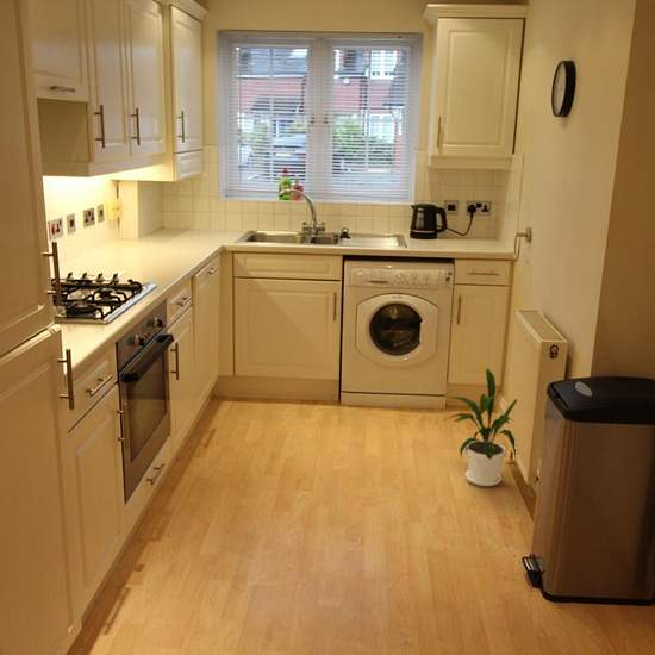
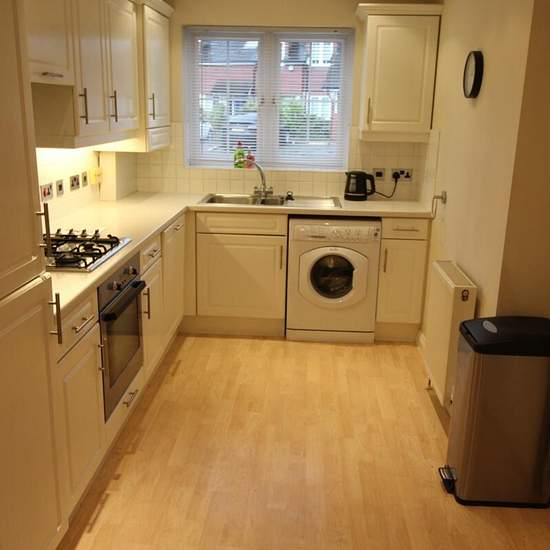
- house plant (485, 429)
